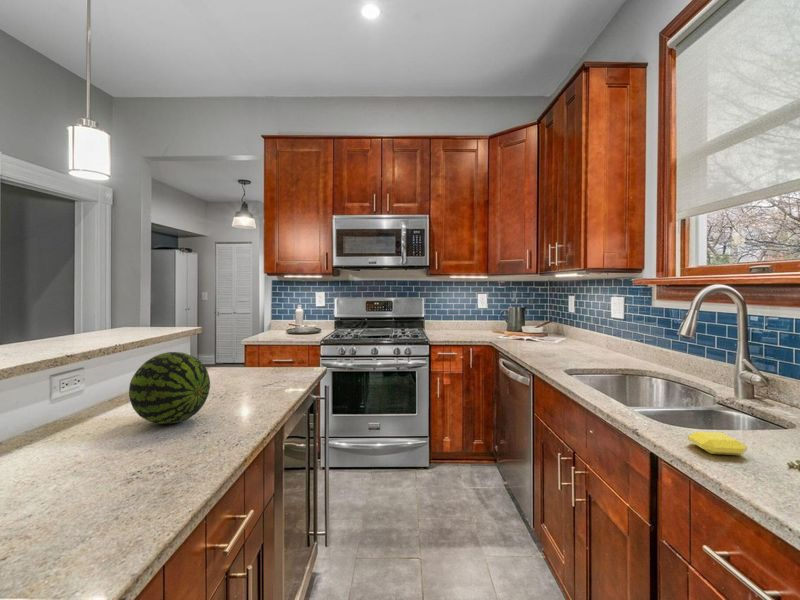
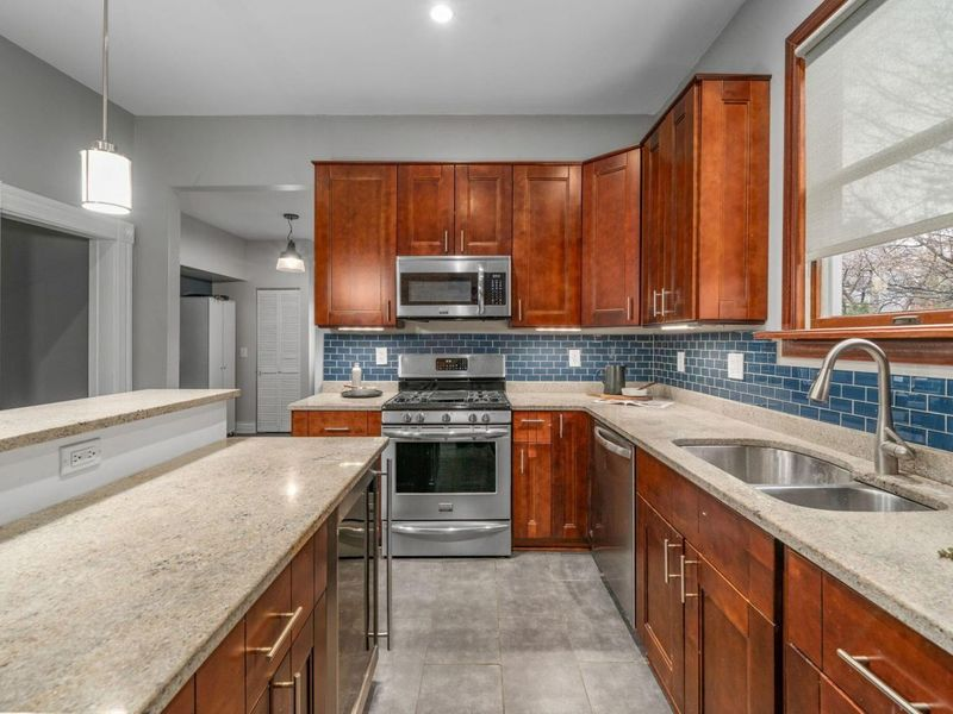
- soap bar (716, 443)
- fruit (170, 387)
